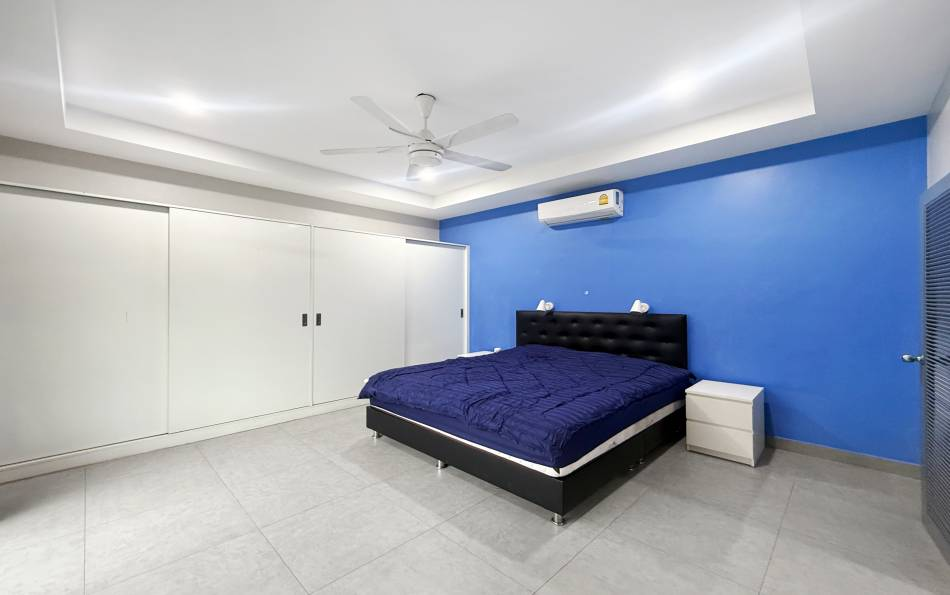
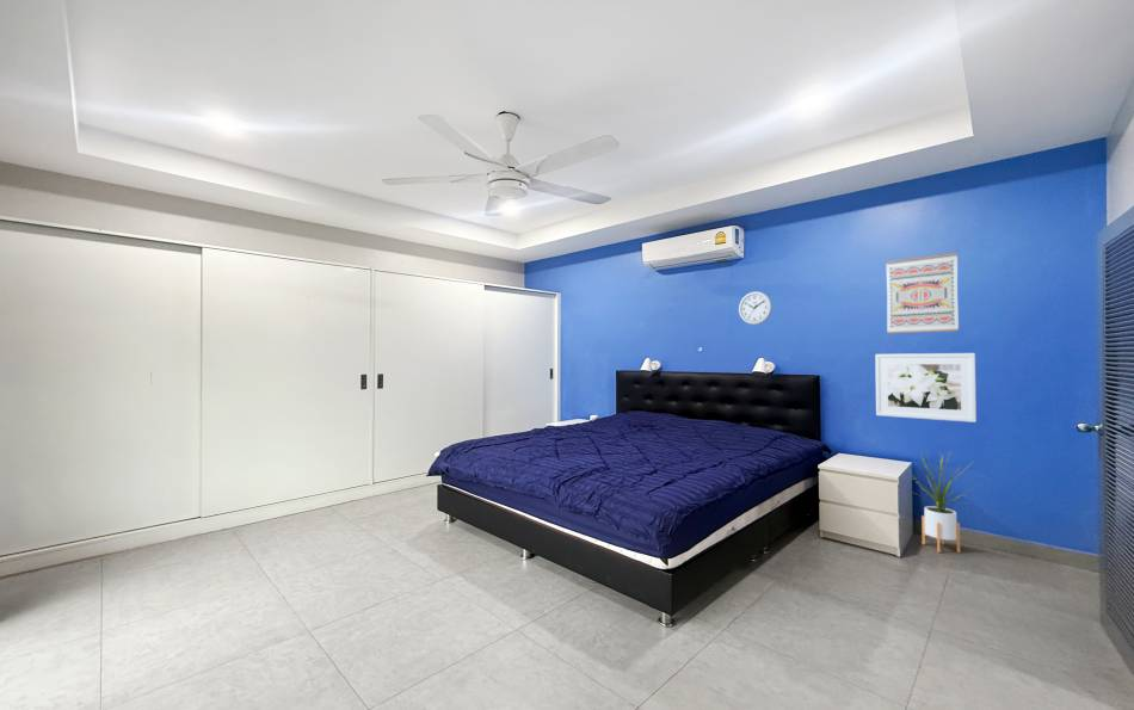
+ wall clock (754, 308)
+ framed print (923, 385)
+ house plant (941, 498)
+ wall art (920, 295)
